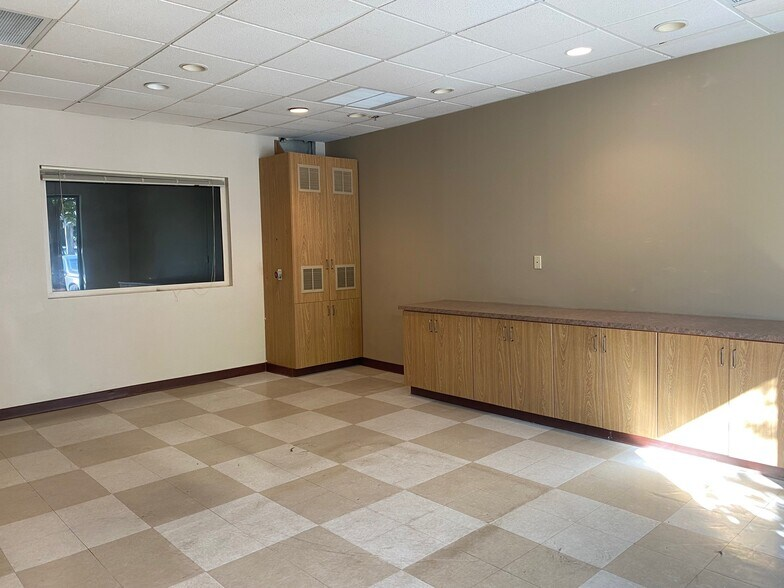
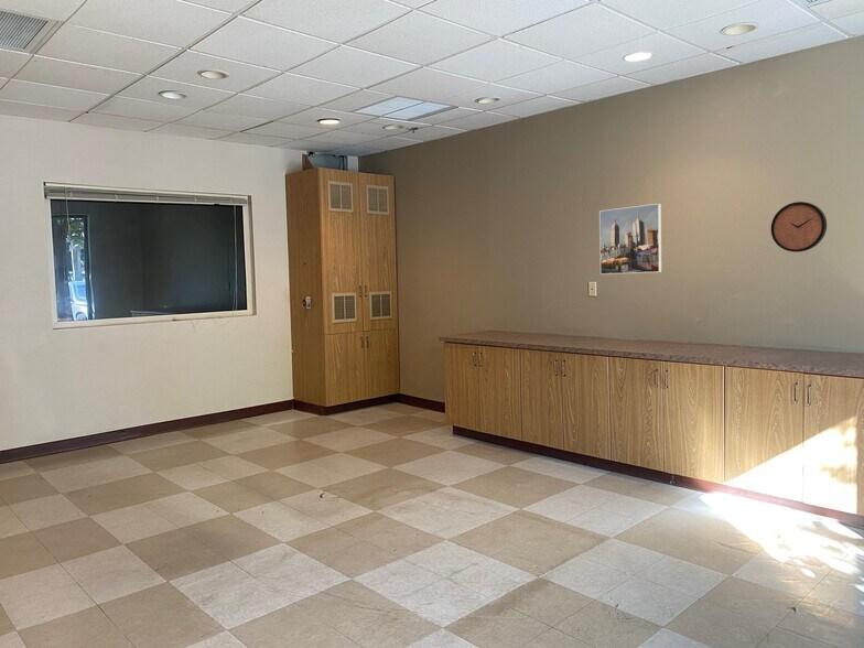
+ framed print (629, 240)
+ clock (798, 227)
